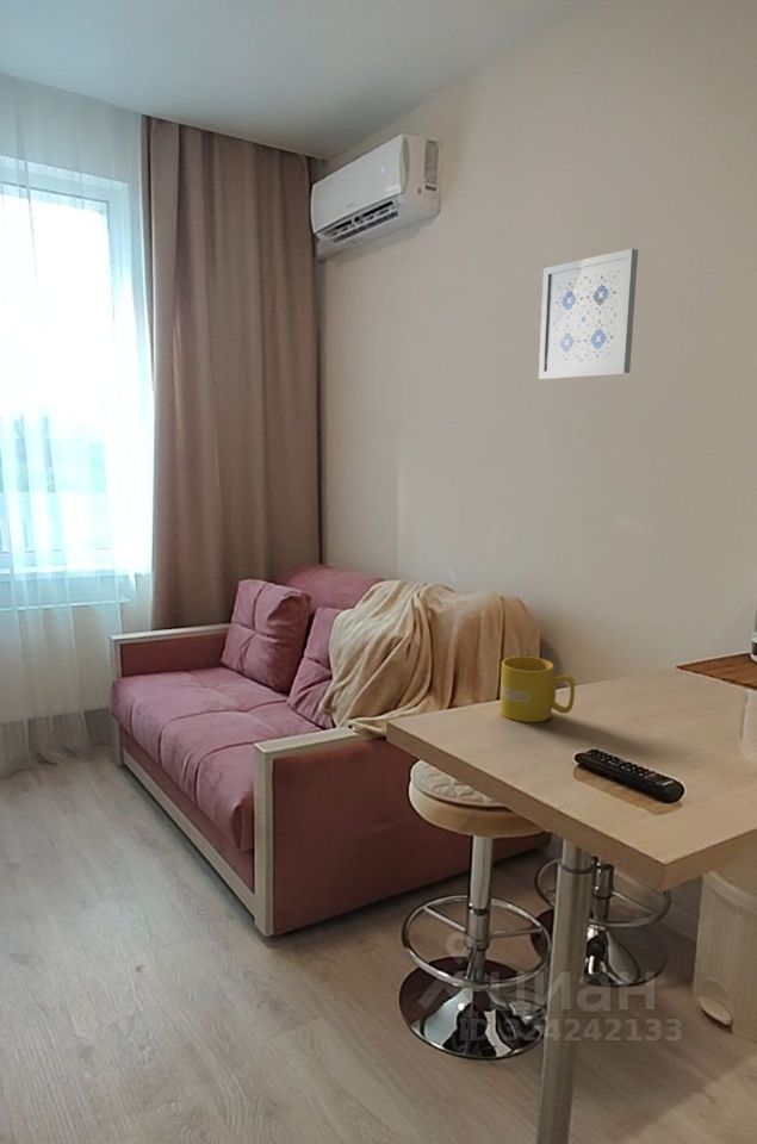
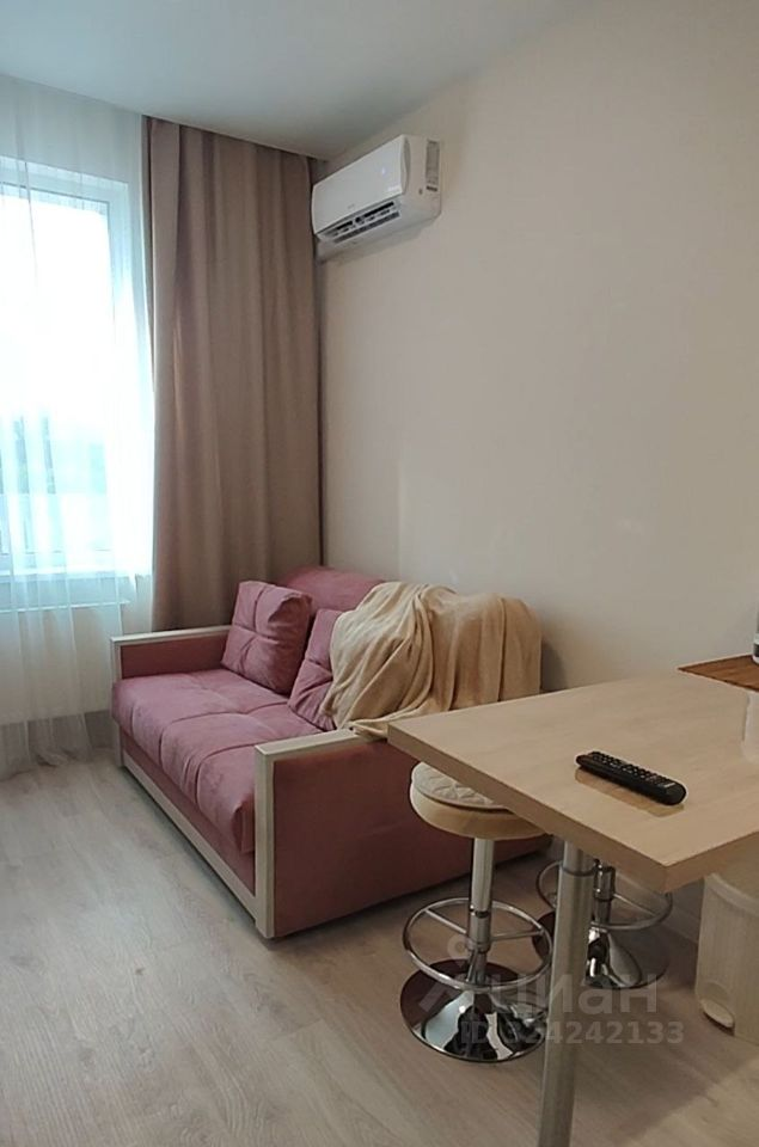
- mug (536, 689)
- wall art (584, 318)
